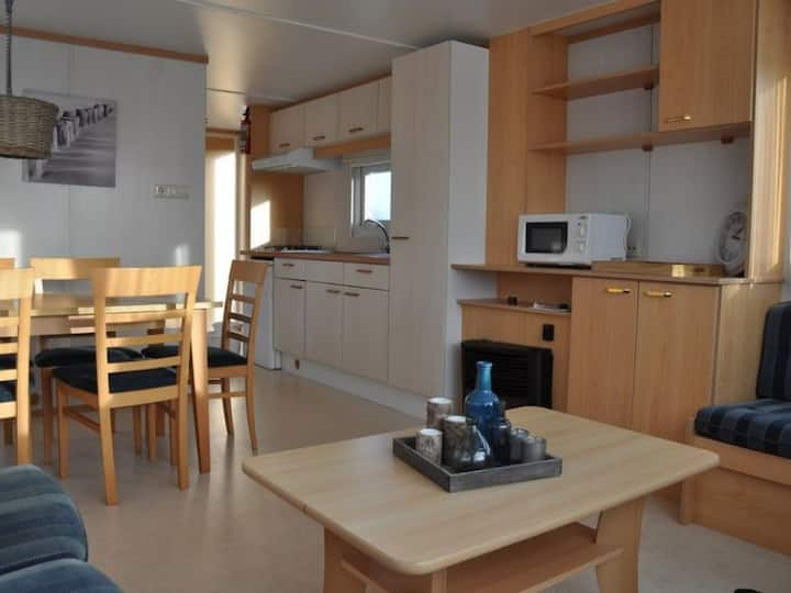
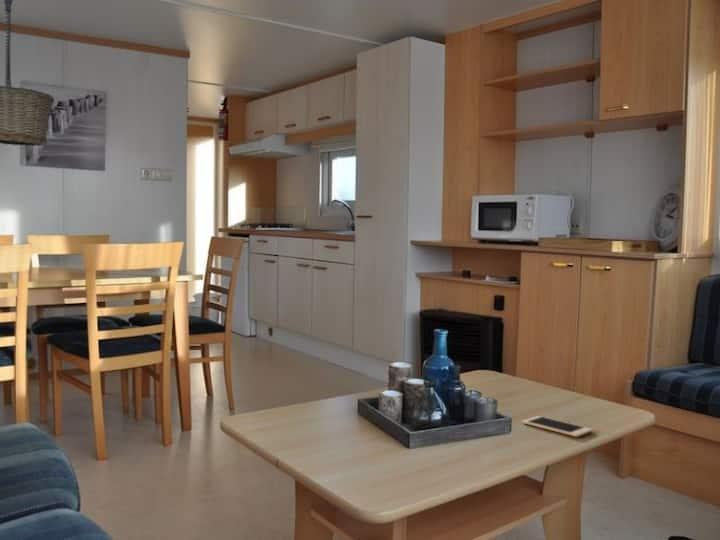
+ cell phone (556, 425)
